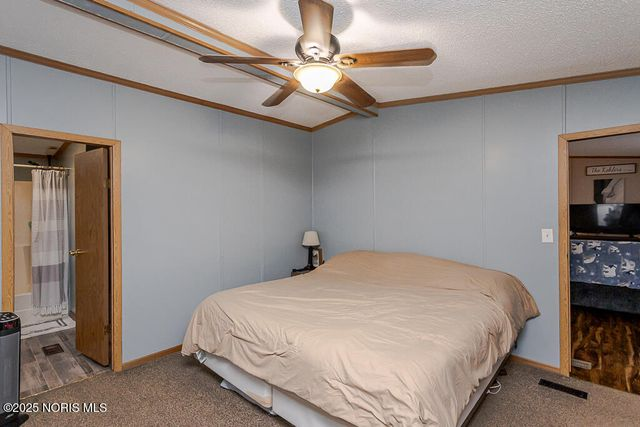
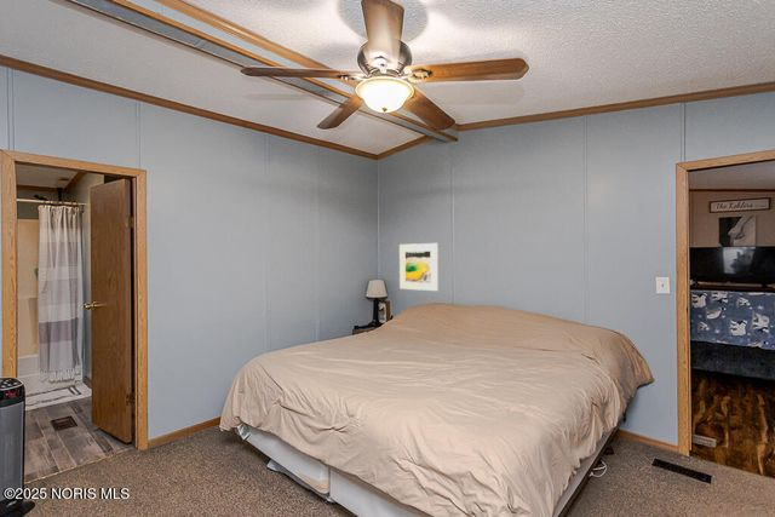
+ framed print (418, 266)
